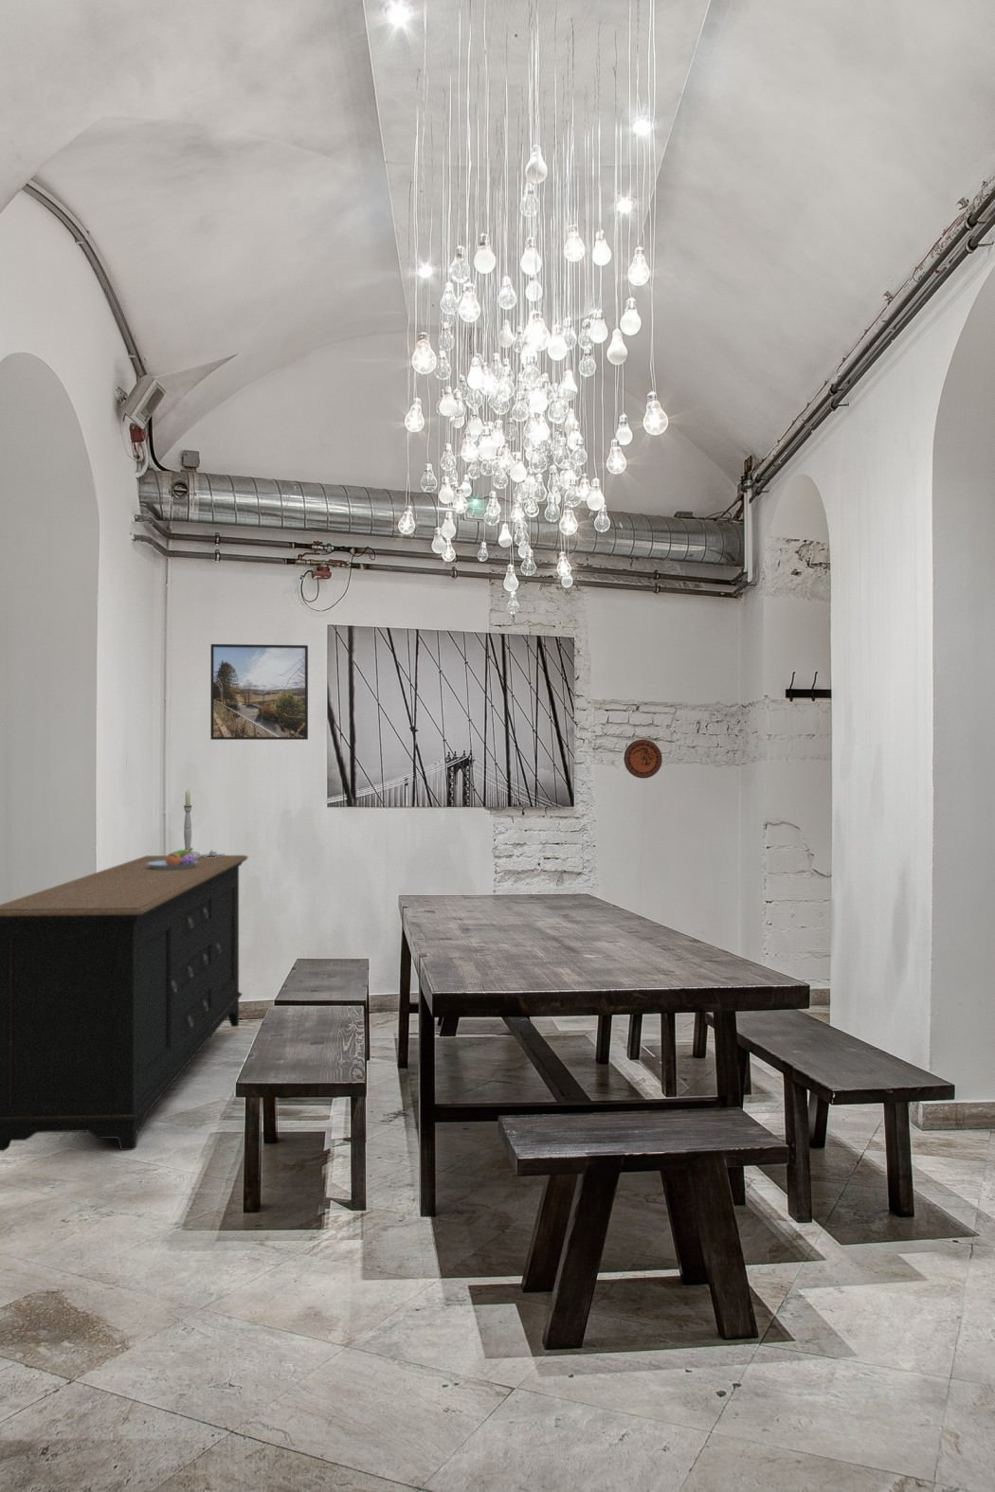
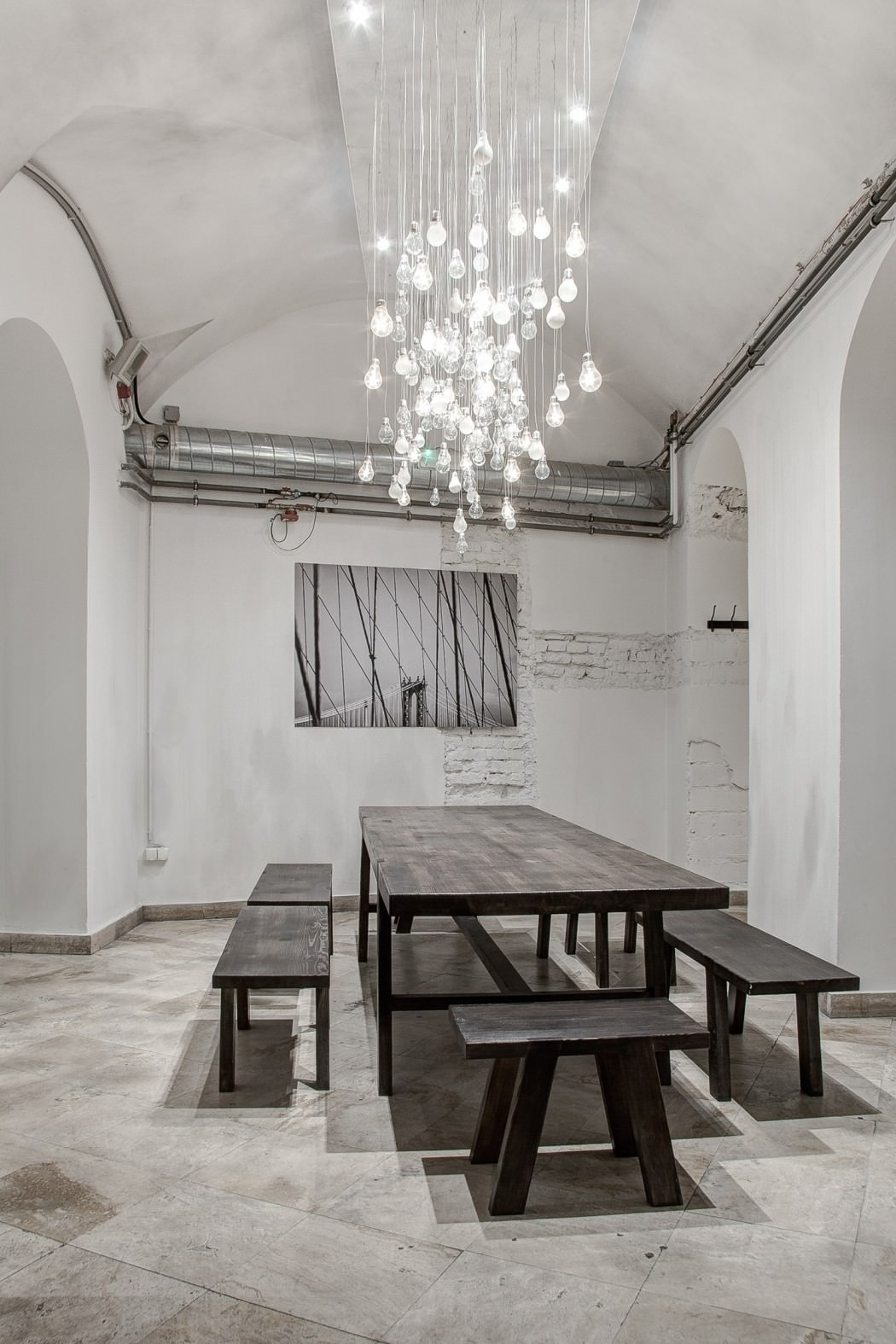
- decorative plate (643, 759)
- candlestick (191, 823)
- fruit bowl (174, 857)
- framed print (260, 692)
- sideboard (144, 978)
